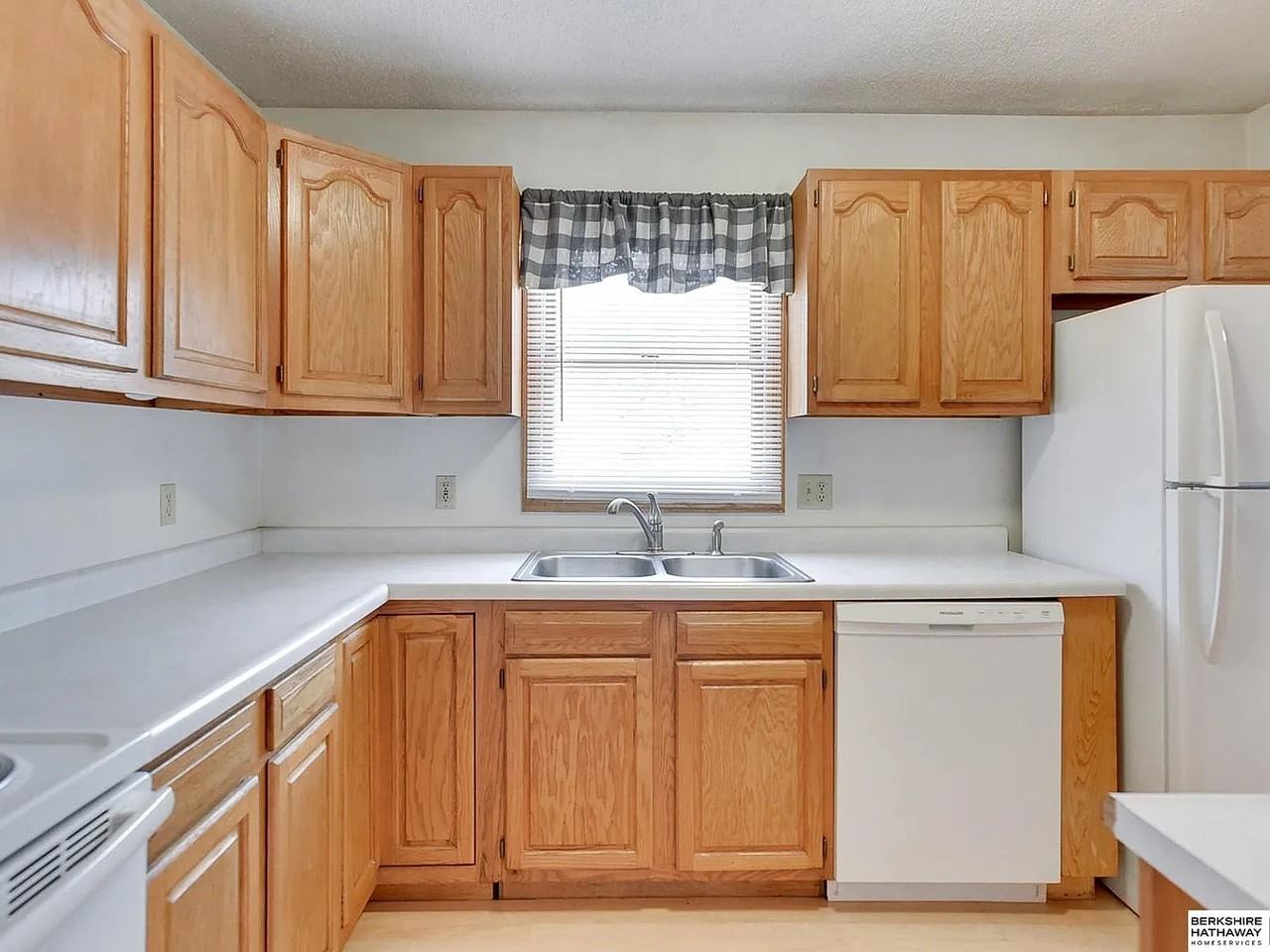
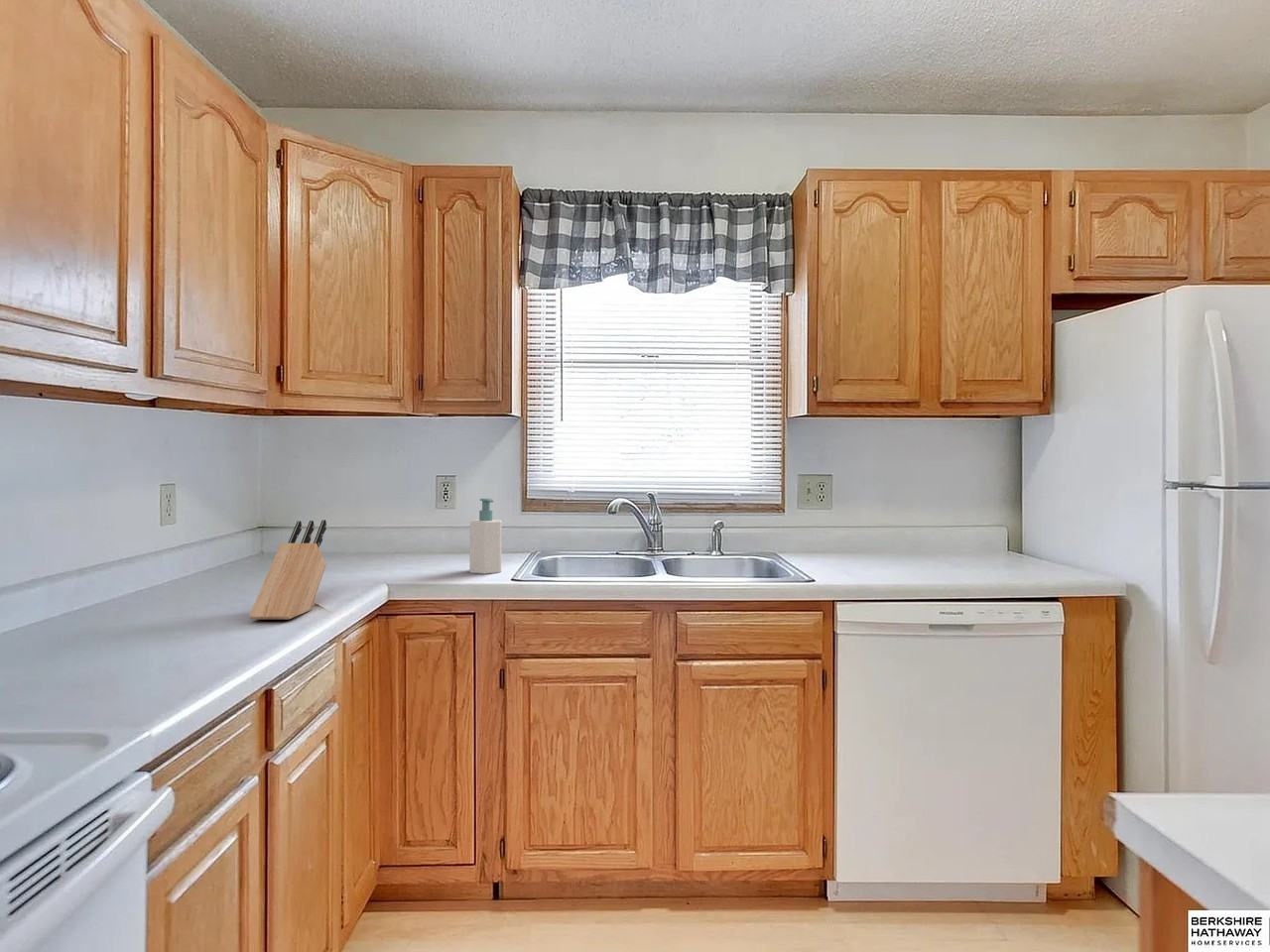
+ knife block (293, 565)
+ soap bottle (485, 535)
